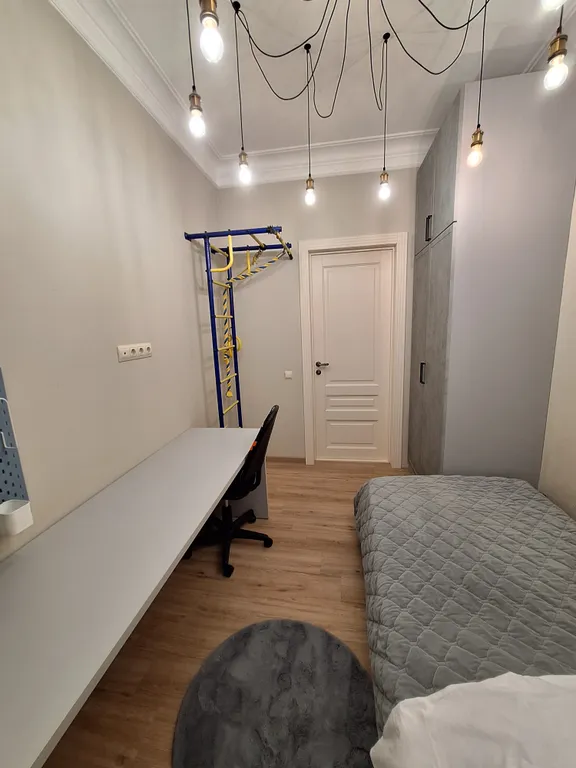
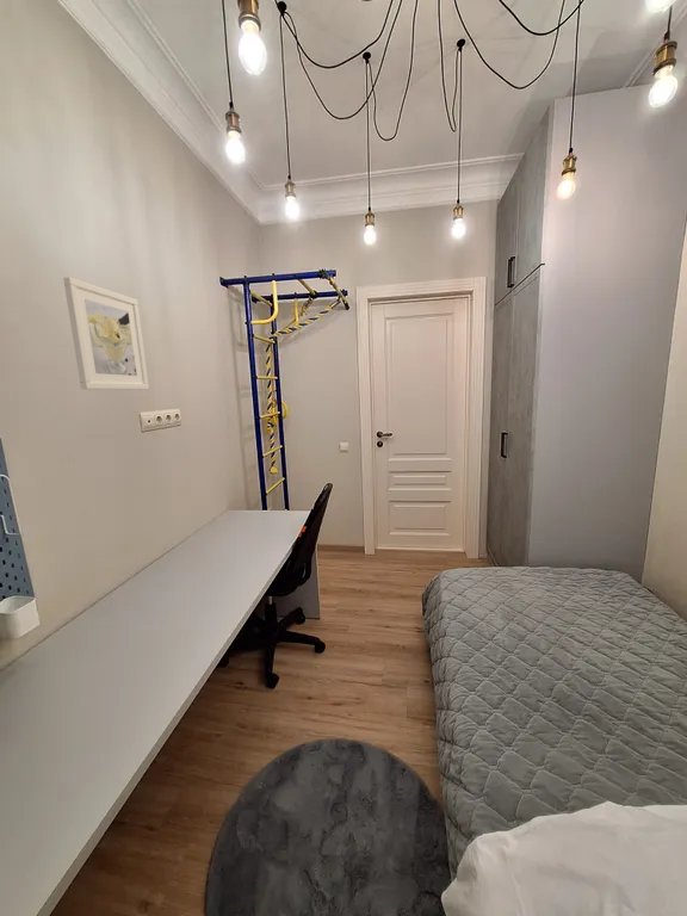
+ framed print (111, 340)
